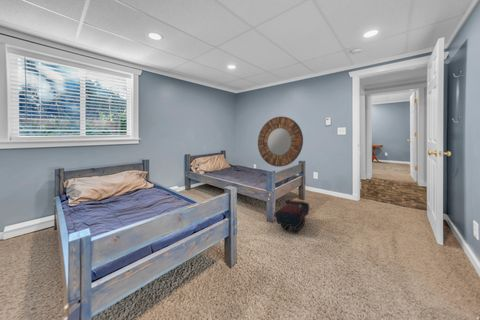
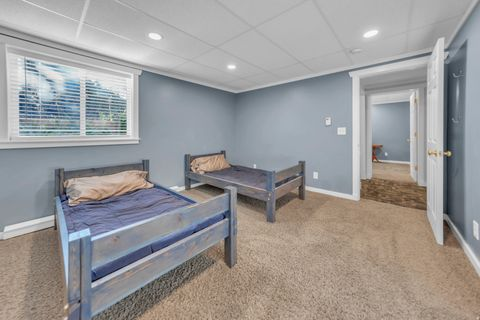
- home mirror (278, 141)
- satchel (291, 214)
